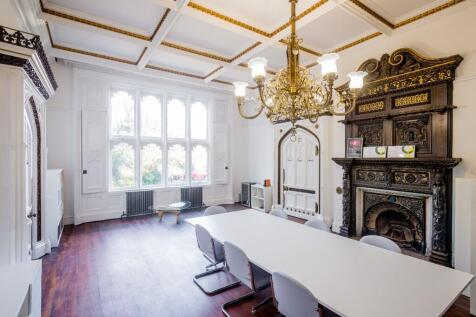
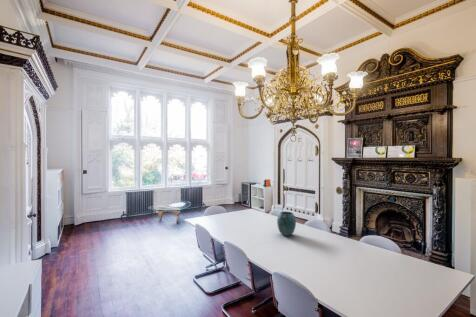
+ vase (286, 223)
